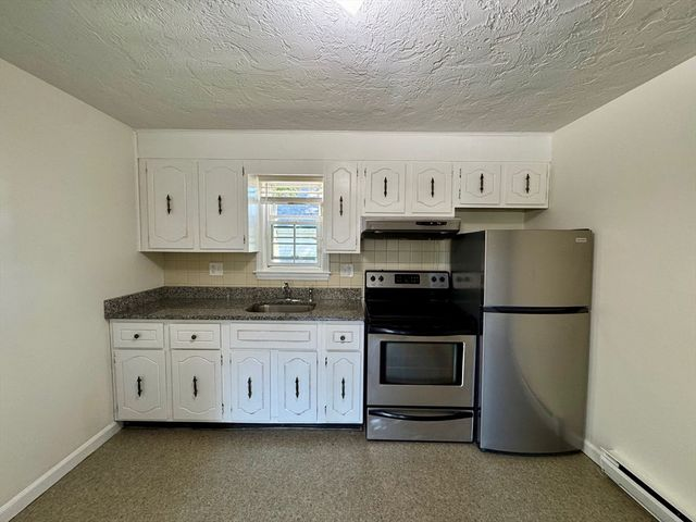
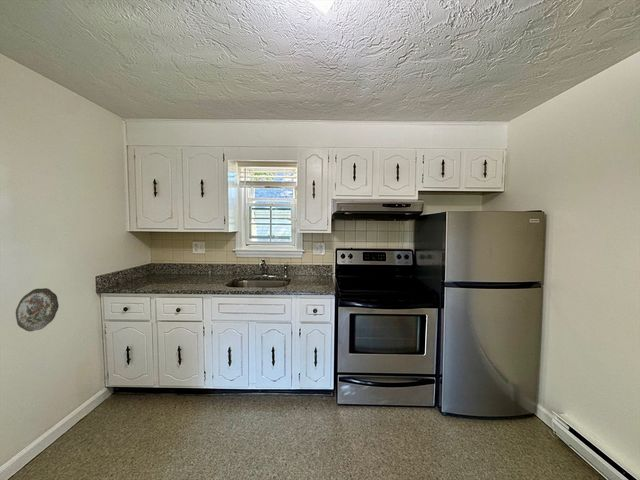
+ decorative plate (36, 309)
